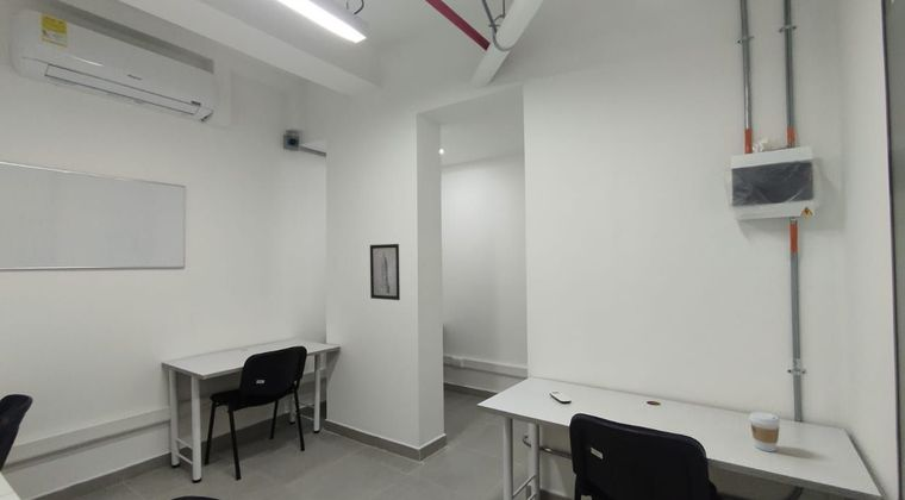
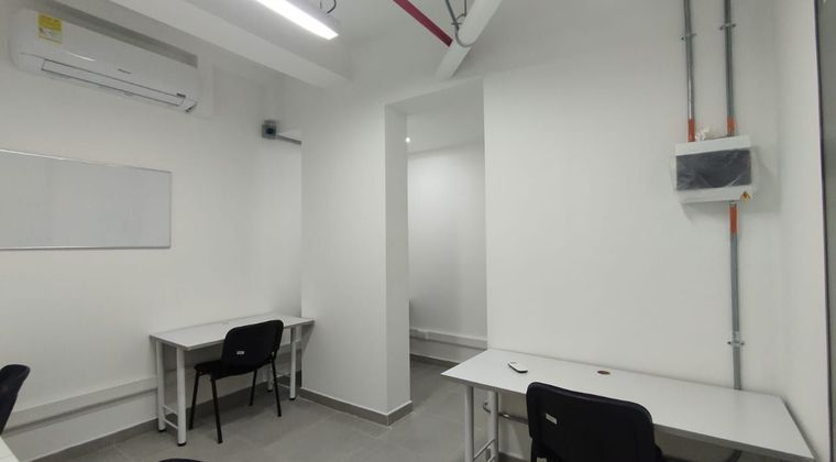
- coffee cup (764, 431)
- wall art (383, 271)
